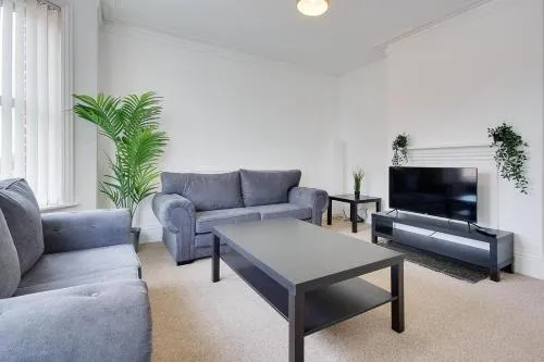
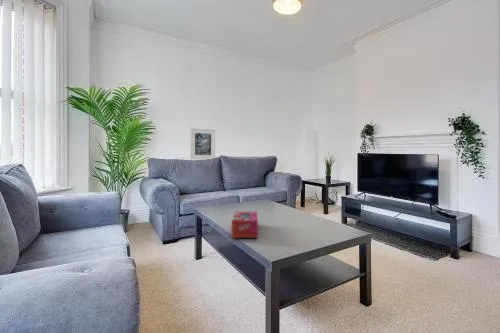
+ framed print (203, 144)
+ tissue box (245, 223)
